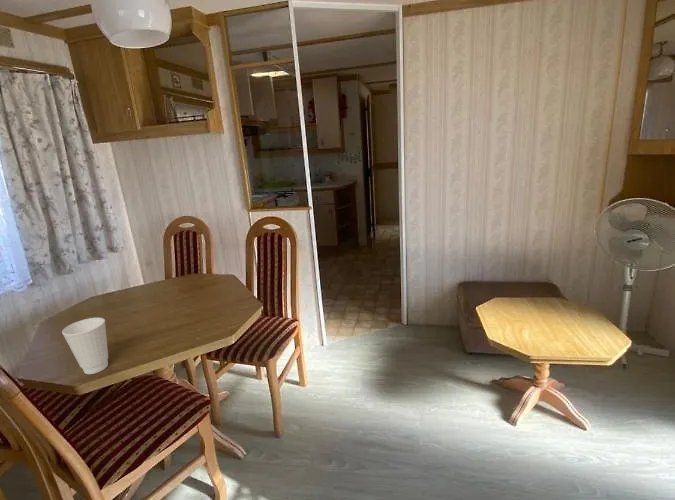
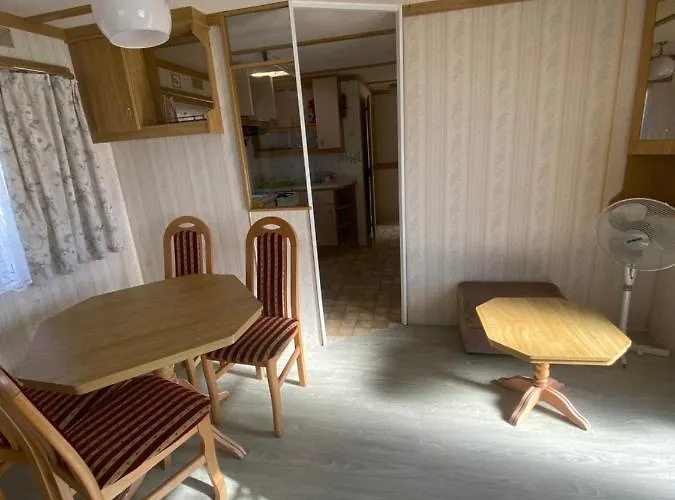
- cup (90, 347)
